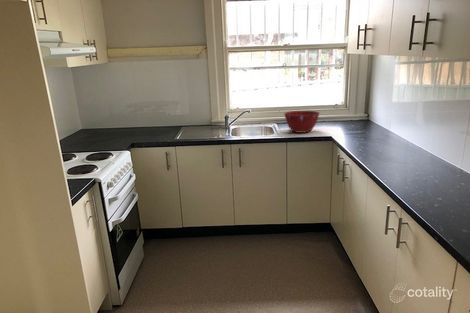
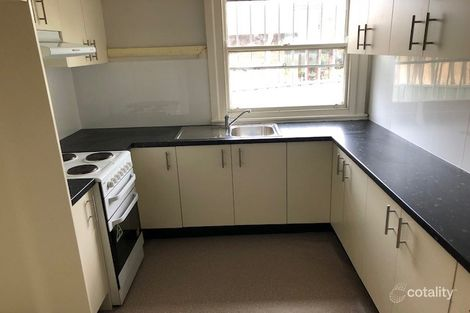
- mixing bowl (301, 122)
